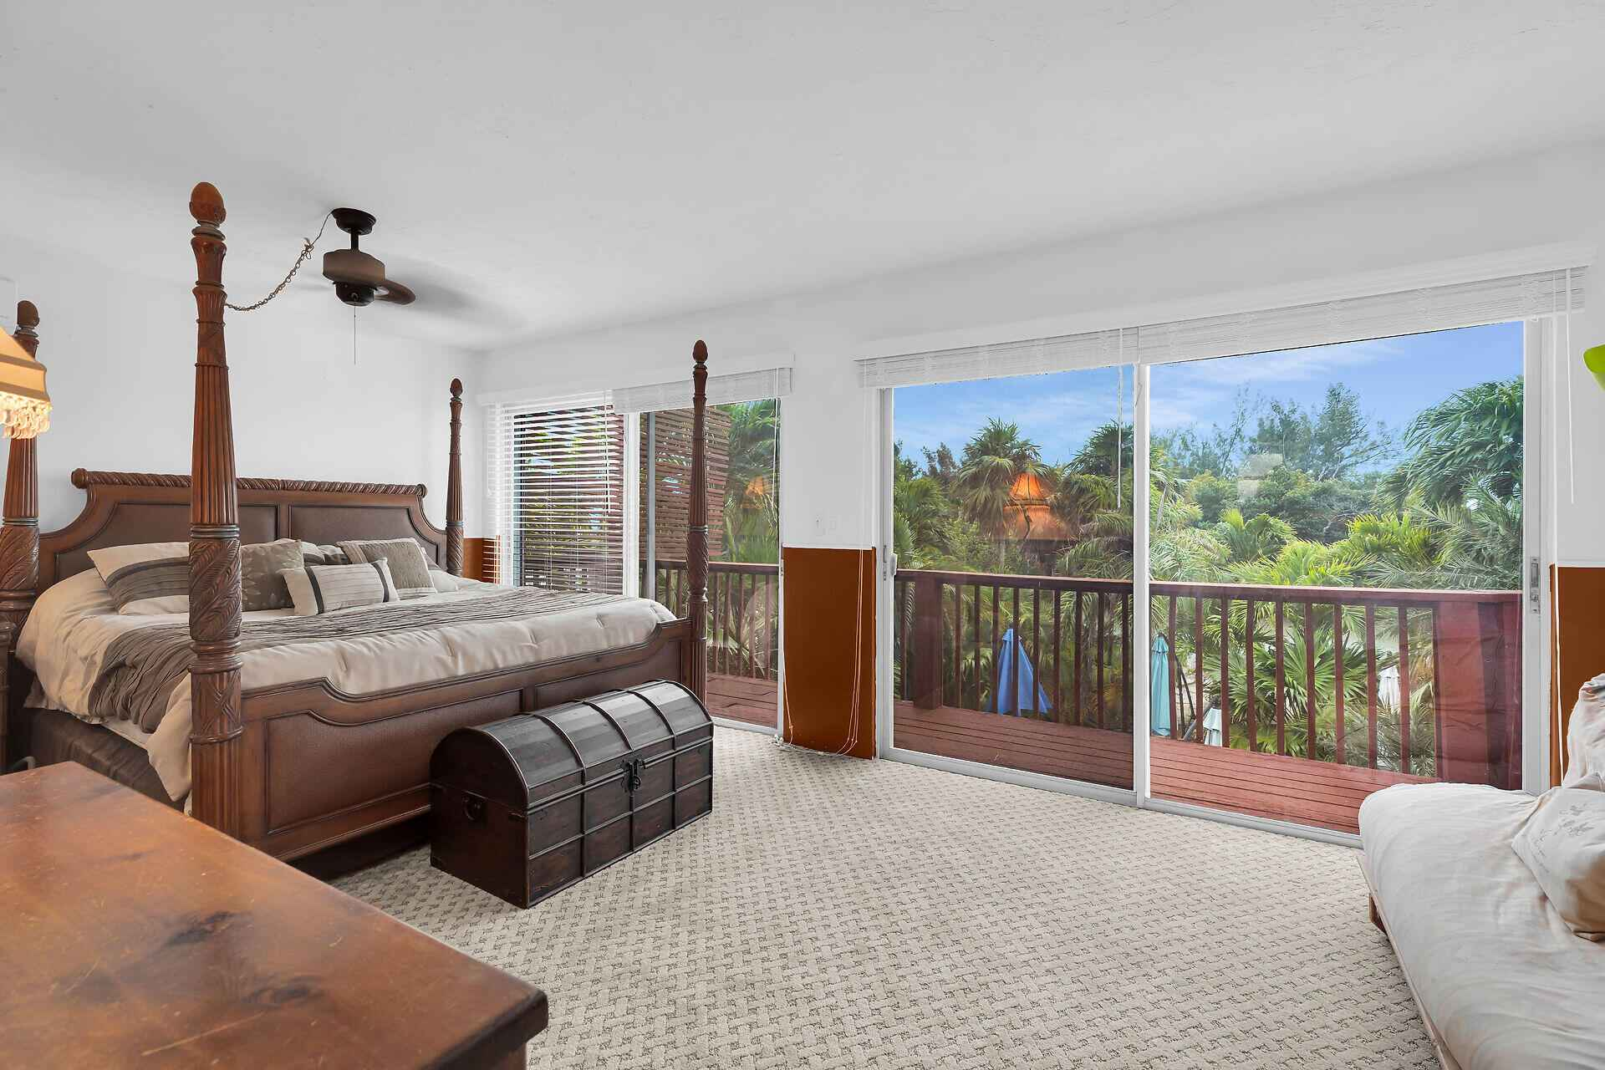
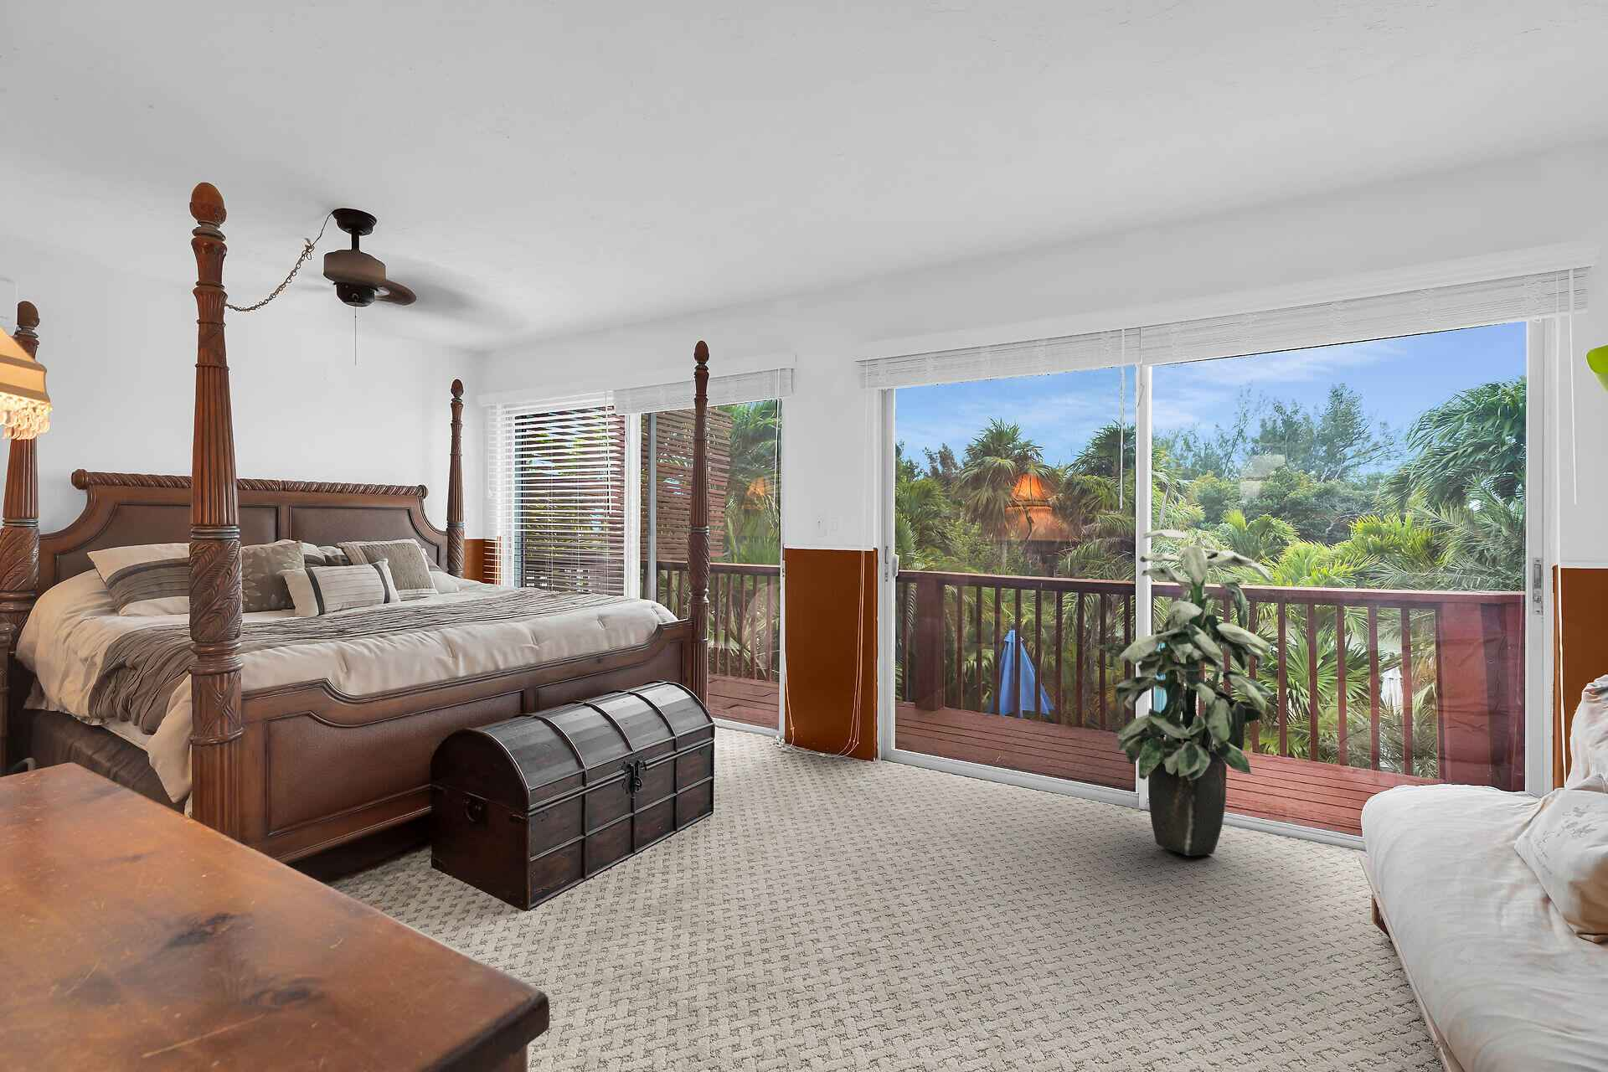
+ indoor plant (1184, 688)
